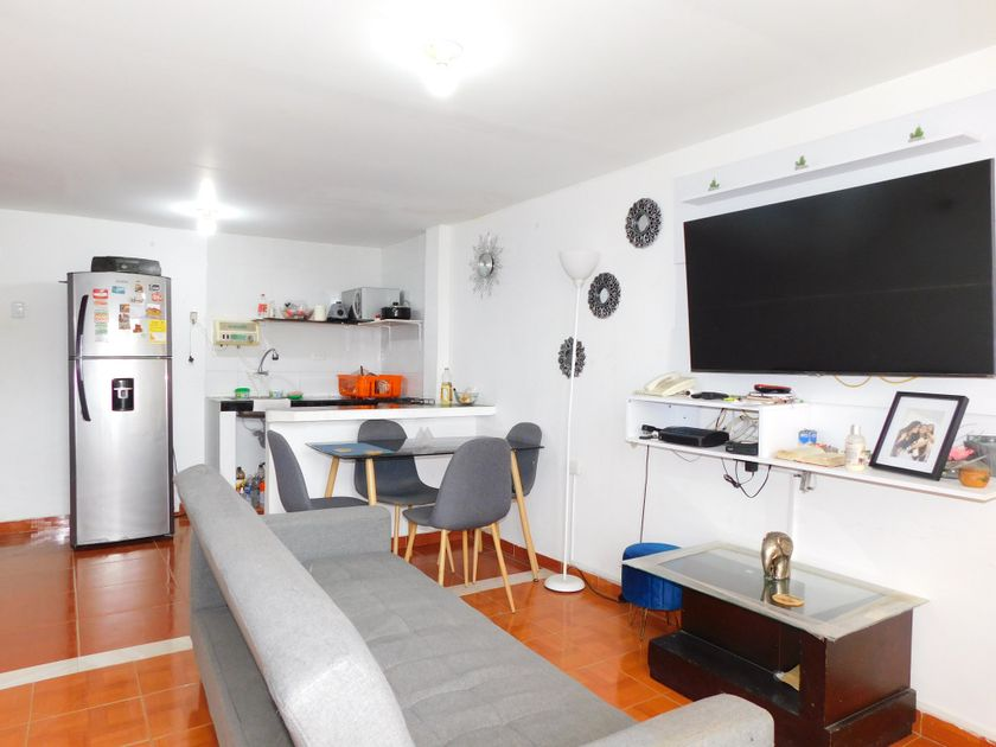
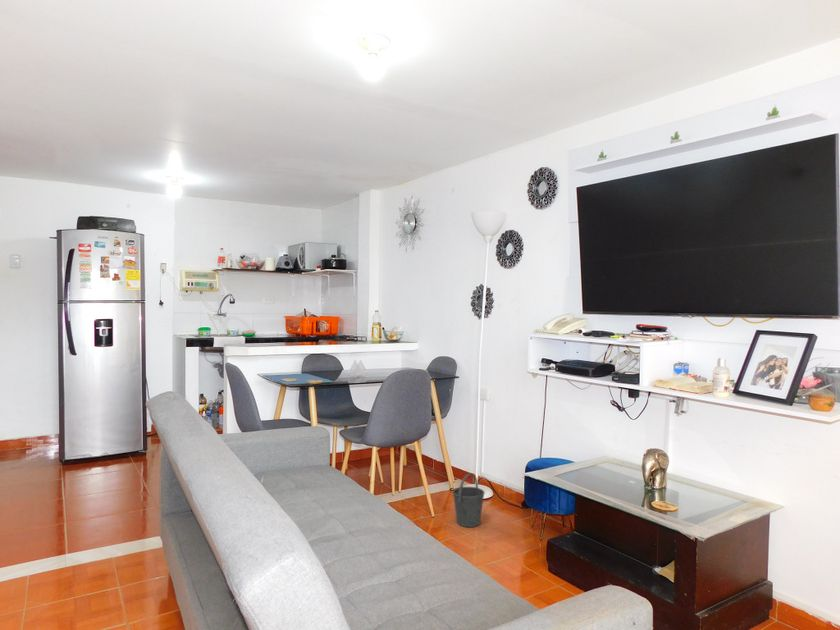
+ bucket (468, 498)
